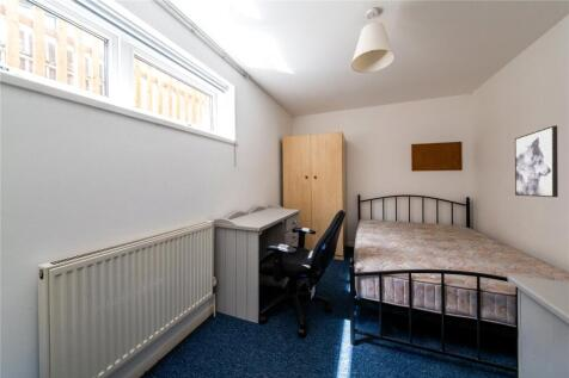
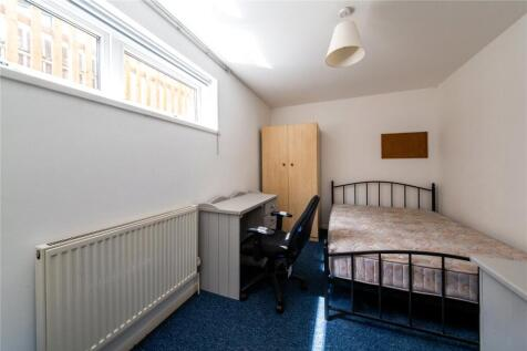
- wall art (533, 163)
